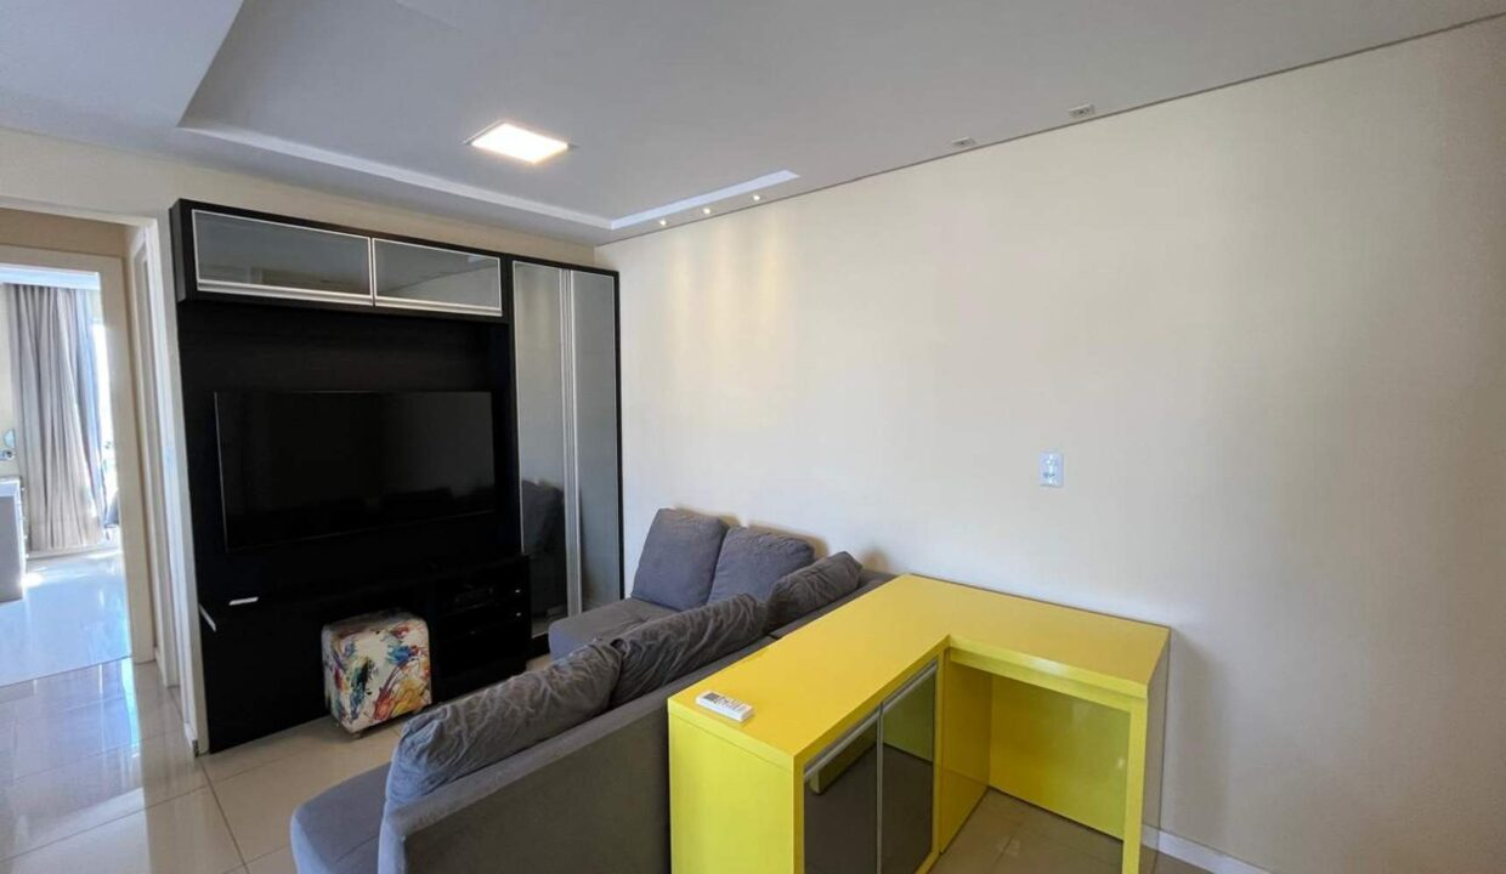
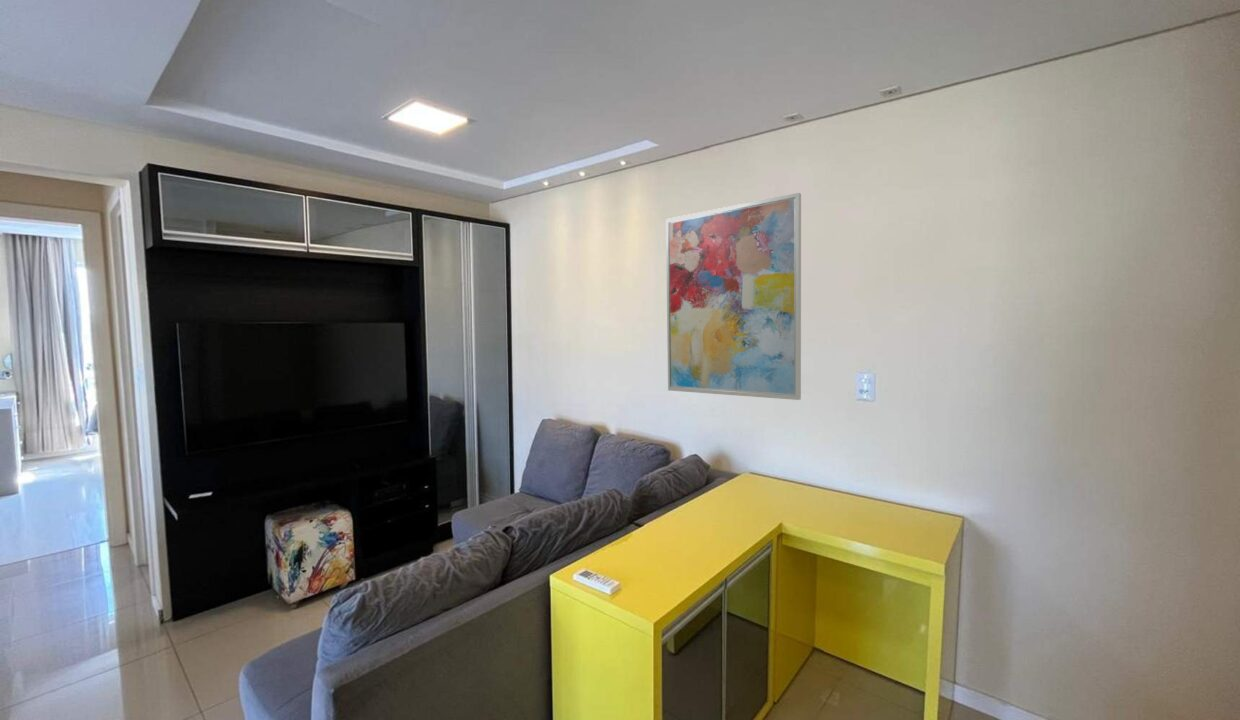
+ wall art (727, 302)
